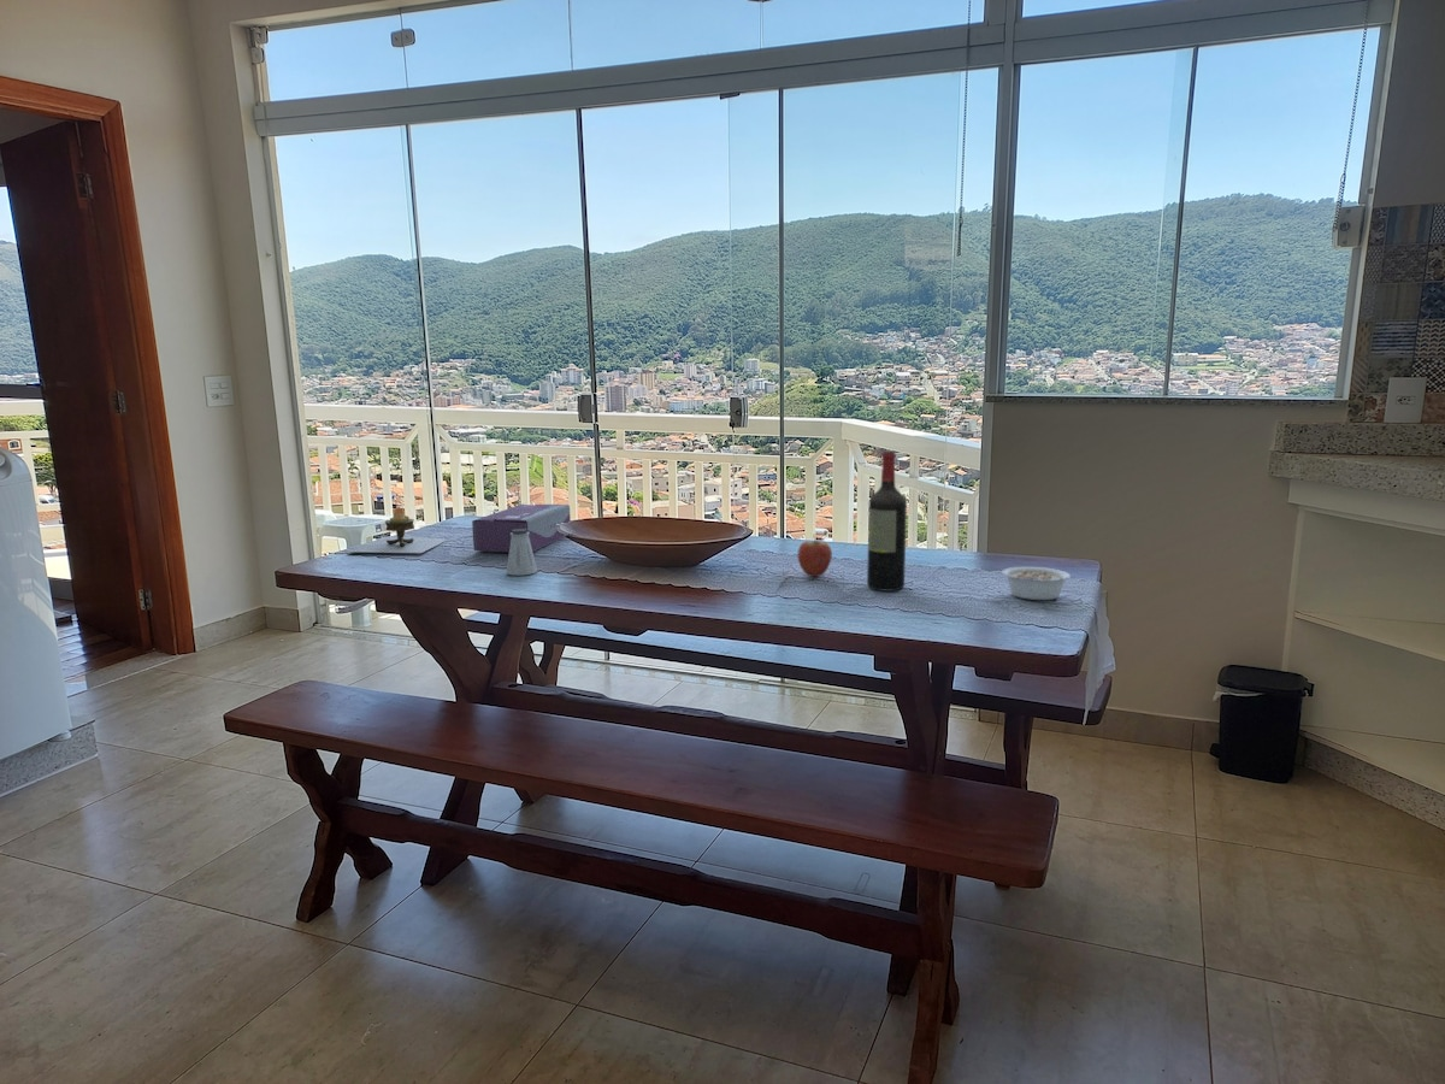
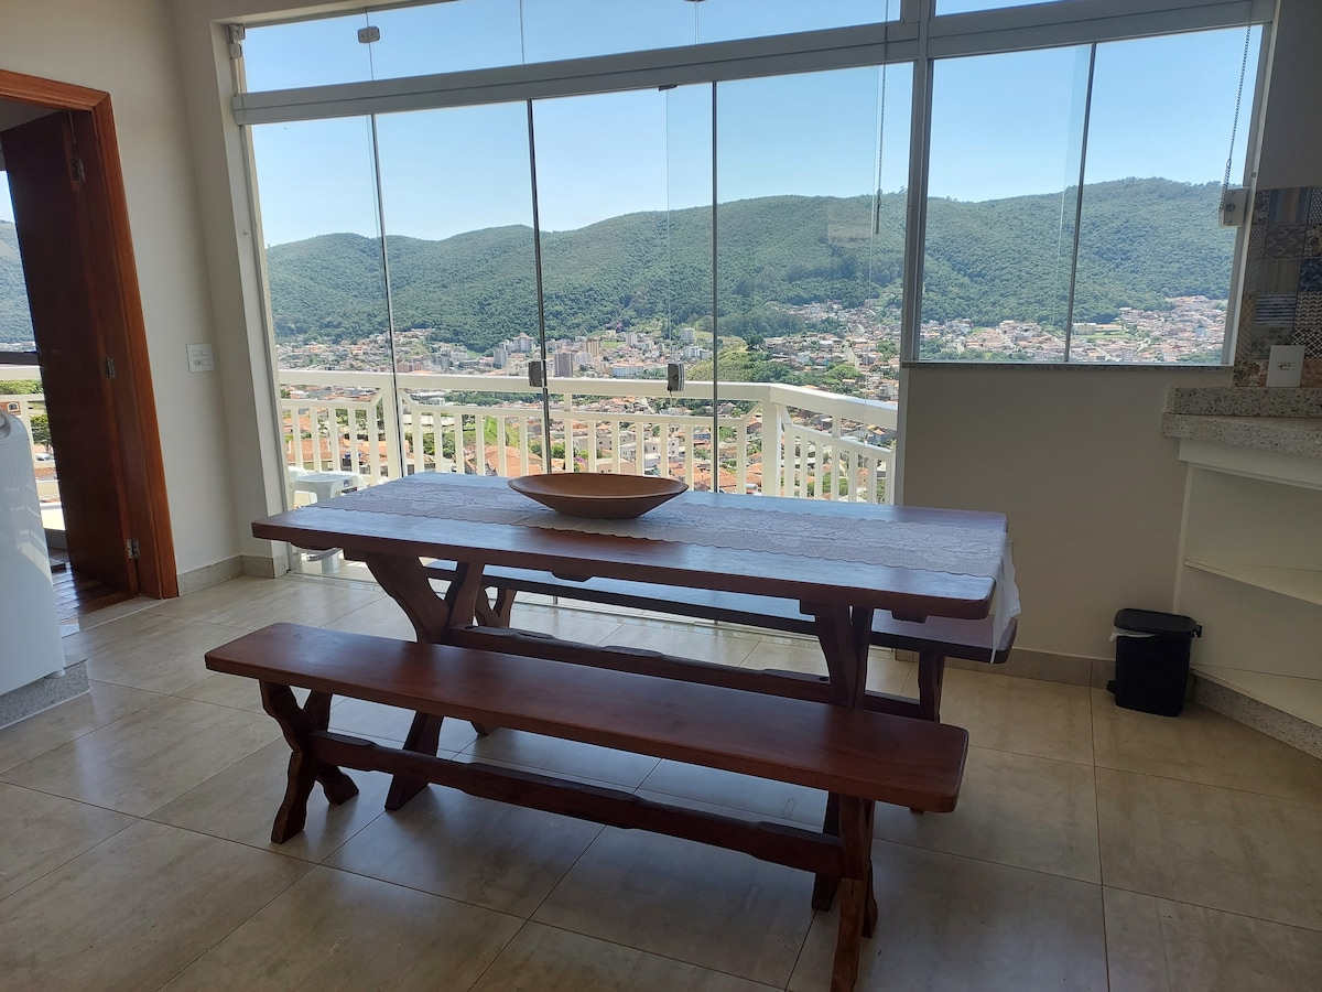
- wine bottle (886, 519)
- candle (400, 525)
- saltshaker (520, 550)
- fruit (814, 554)
- legume (1038, 582)
- tissue box (523, 526)
